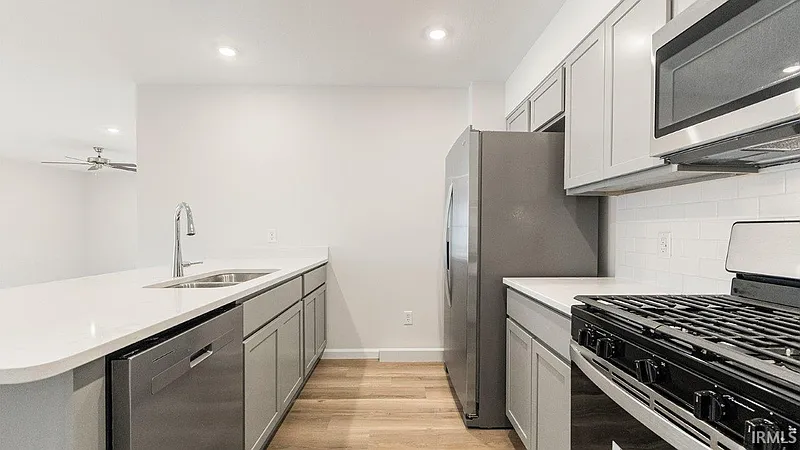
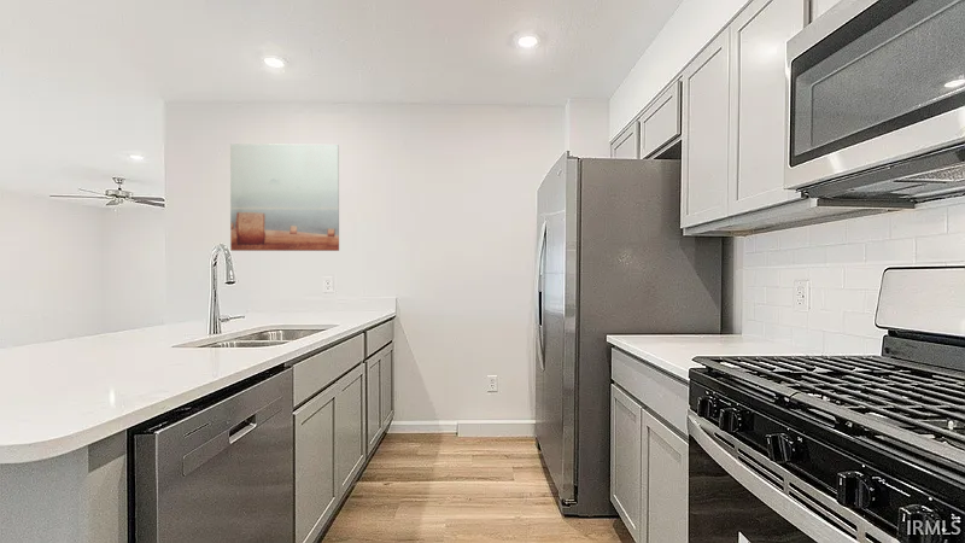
+ wall art (285, 197)
